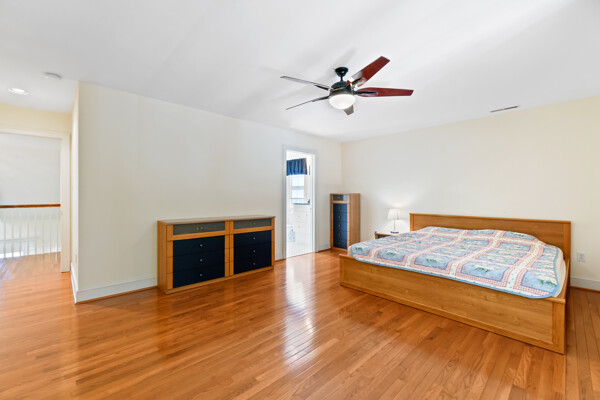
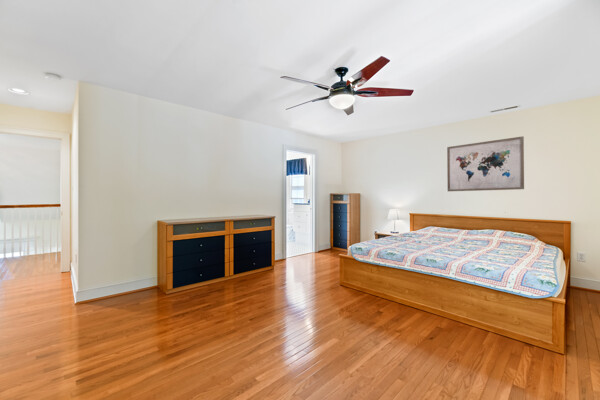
+ wall art (482, 166)
